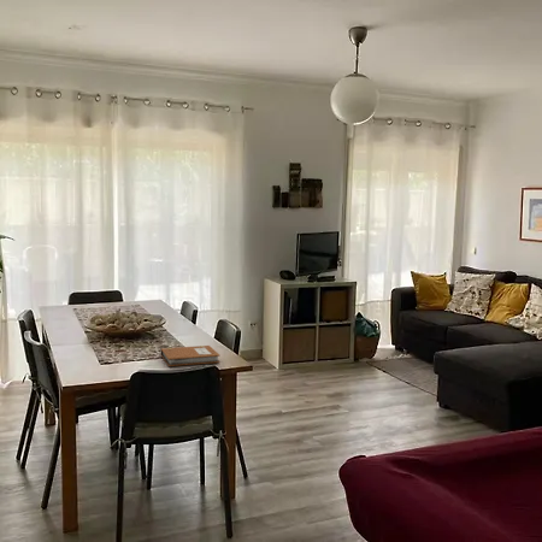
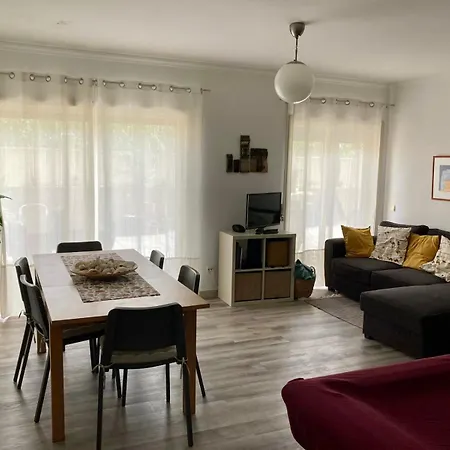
- notebook (190, 354)
